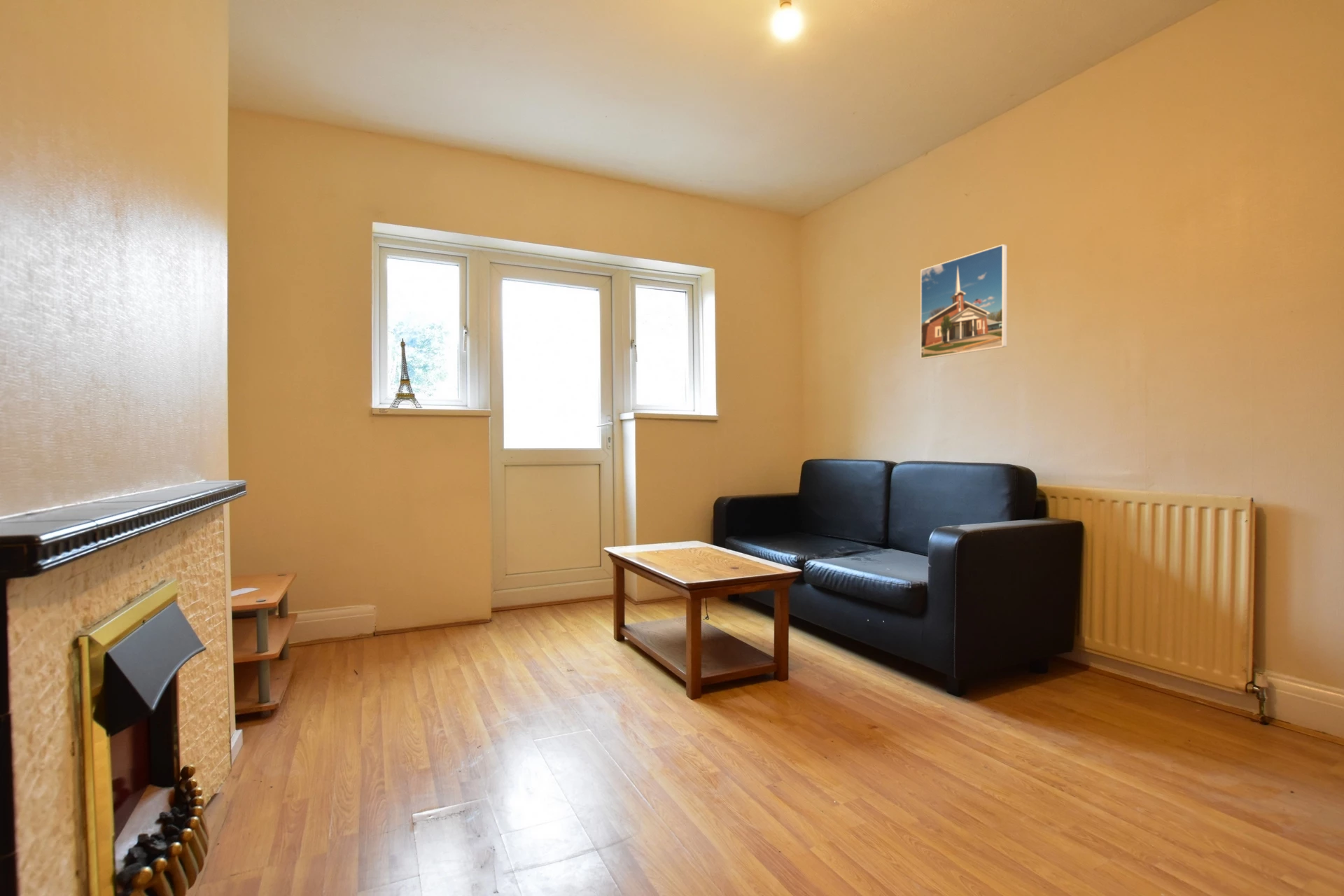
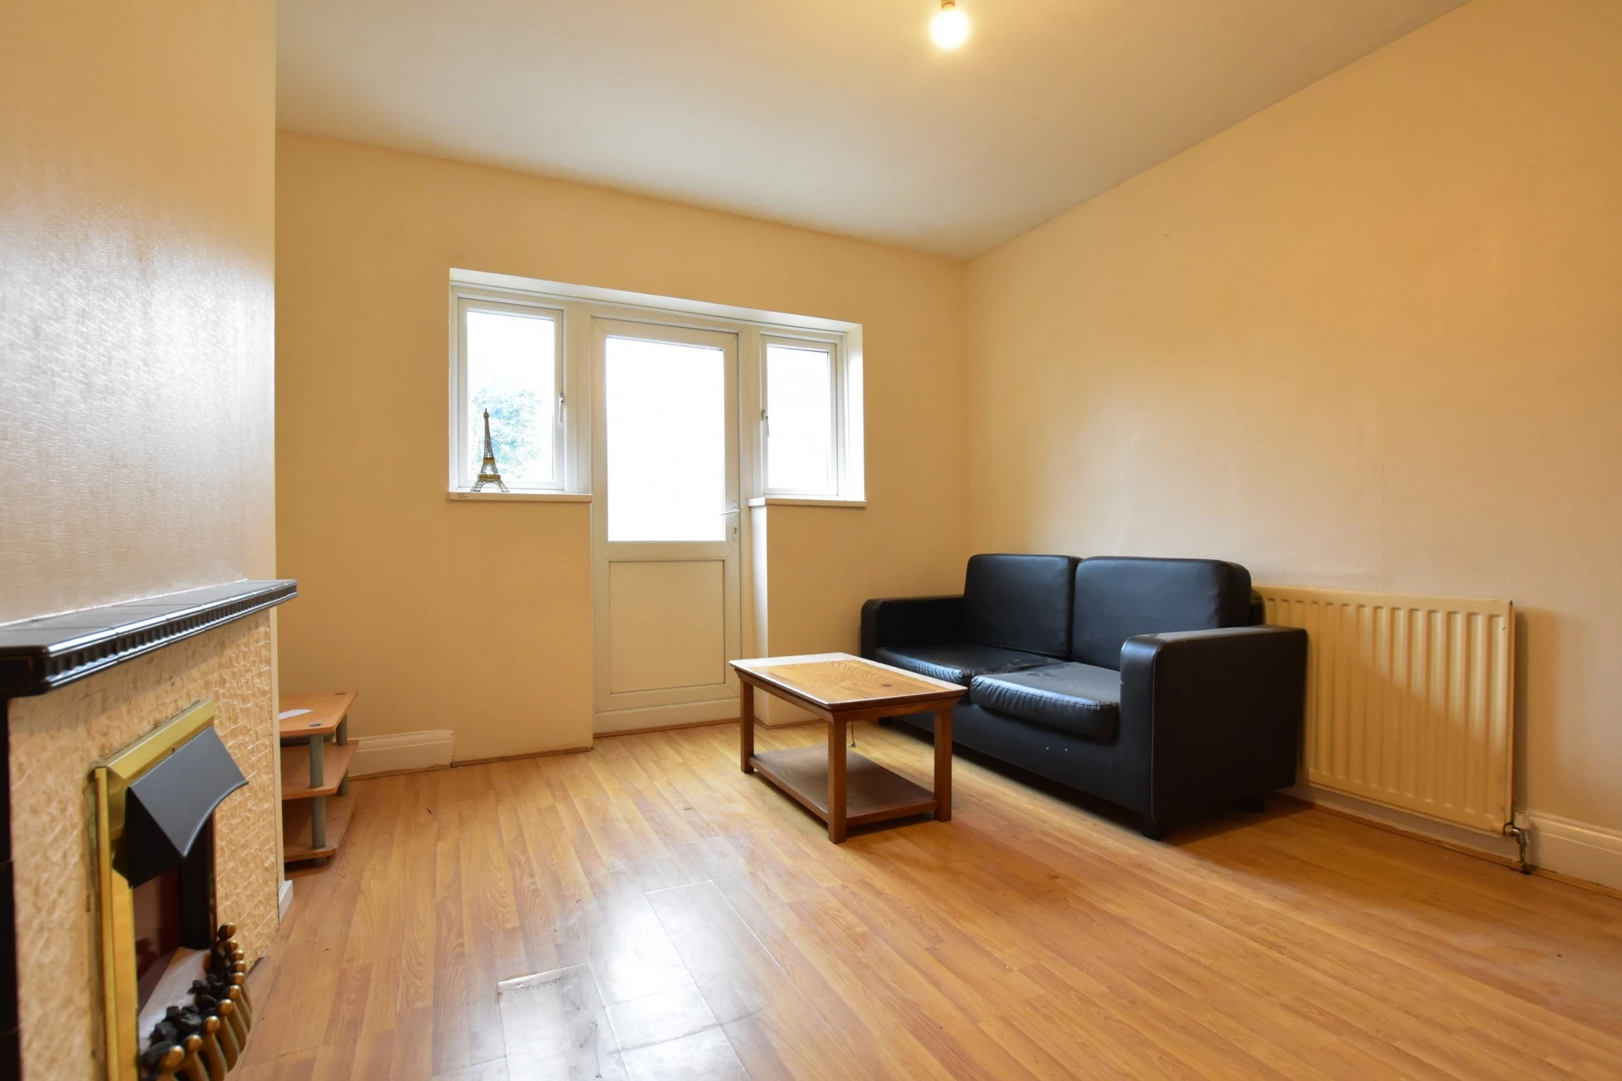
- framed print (960, 305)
